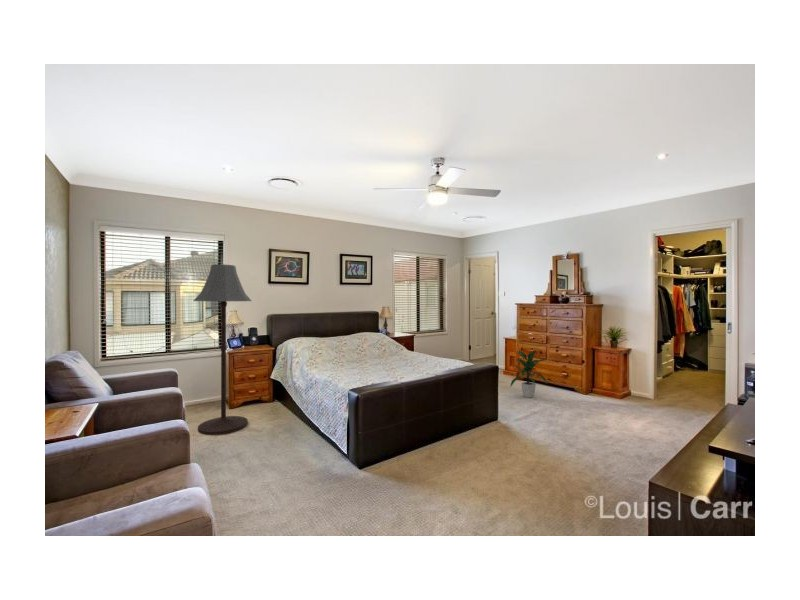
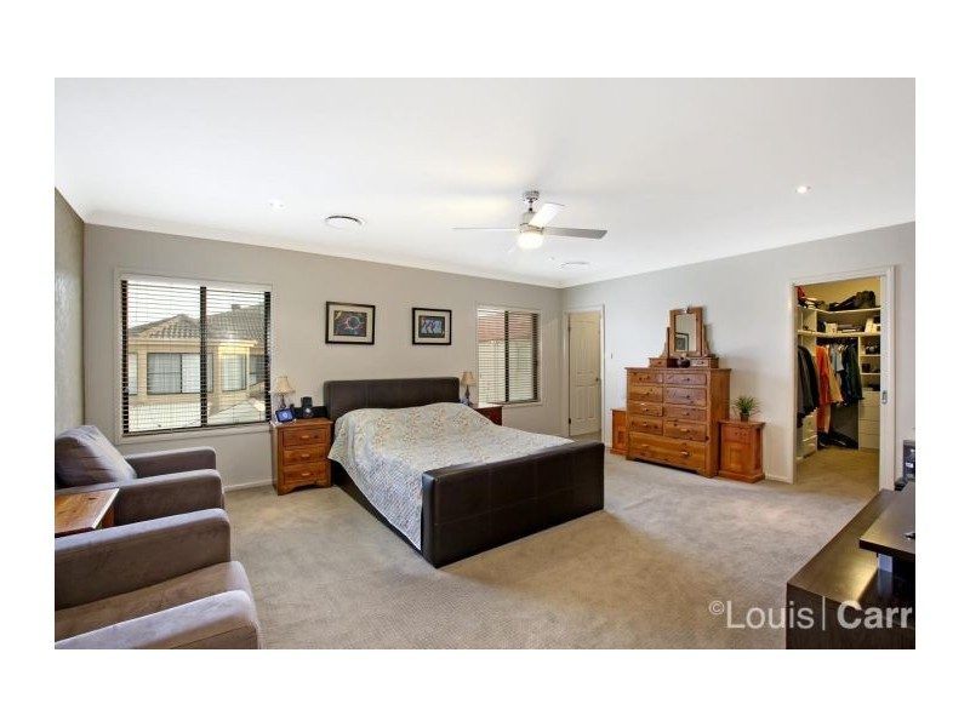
- indoor plant (526, 372)
- floor lamp (223, 346)
